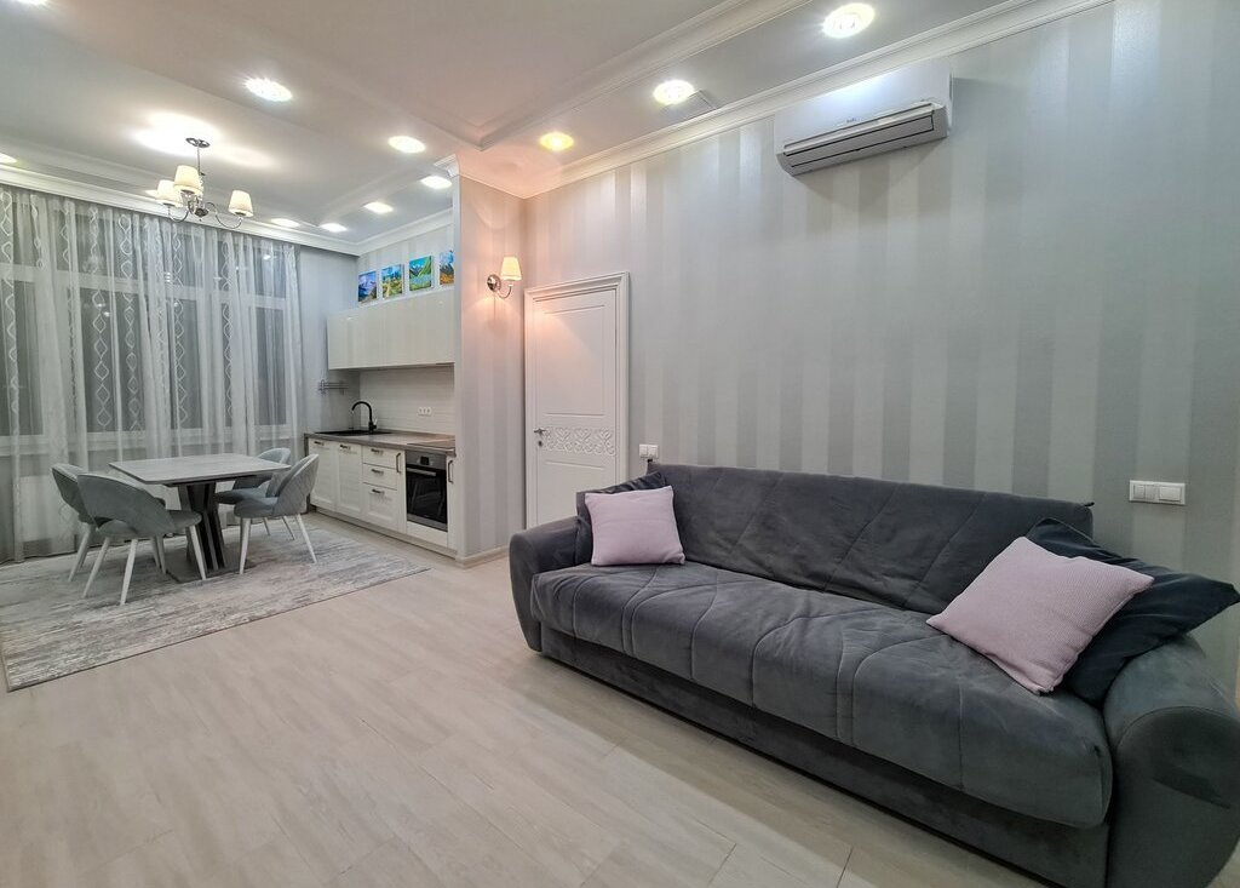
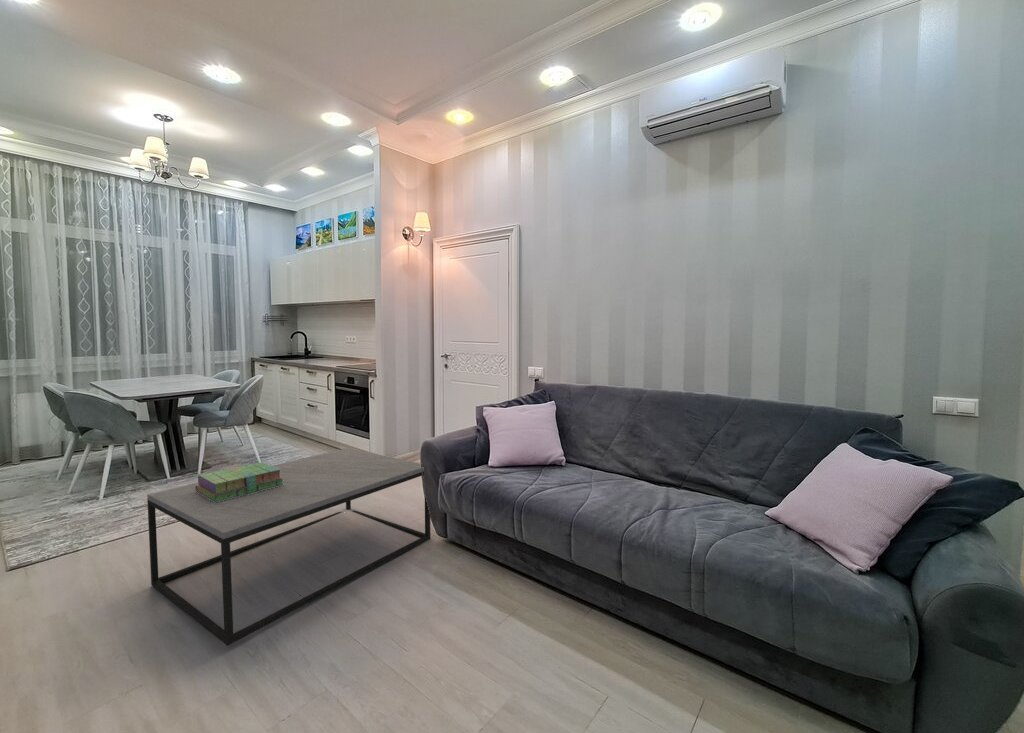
+ coffee table (304, 516)
+ stack of books (240, 479)
